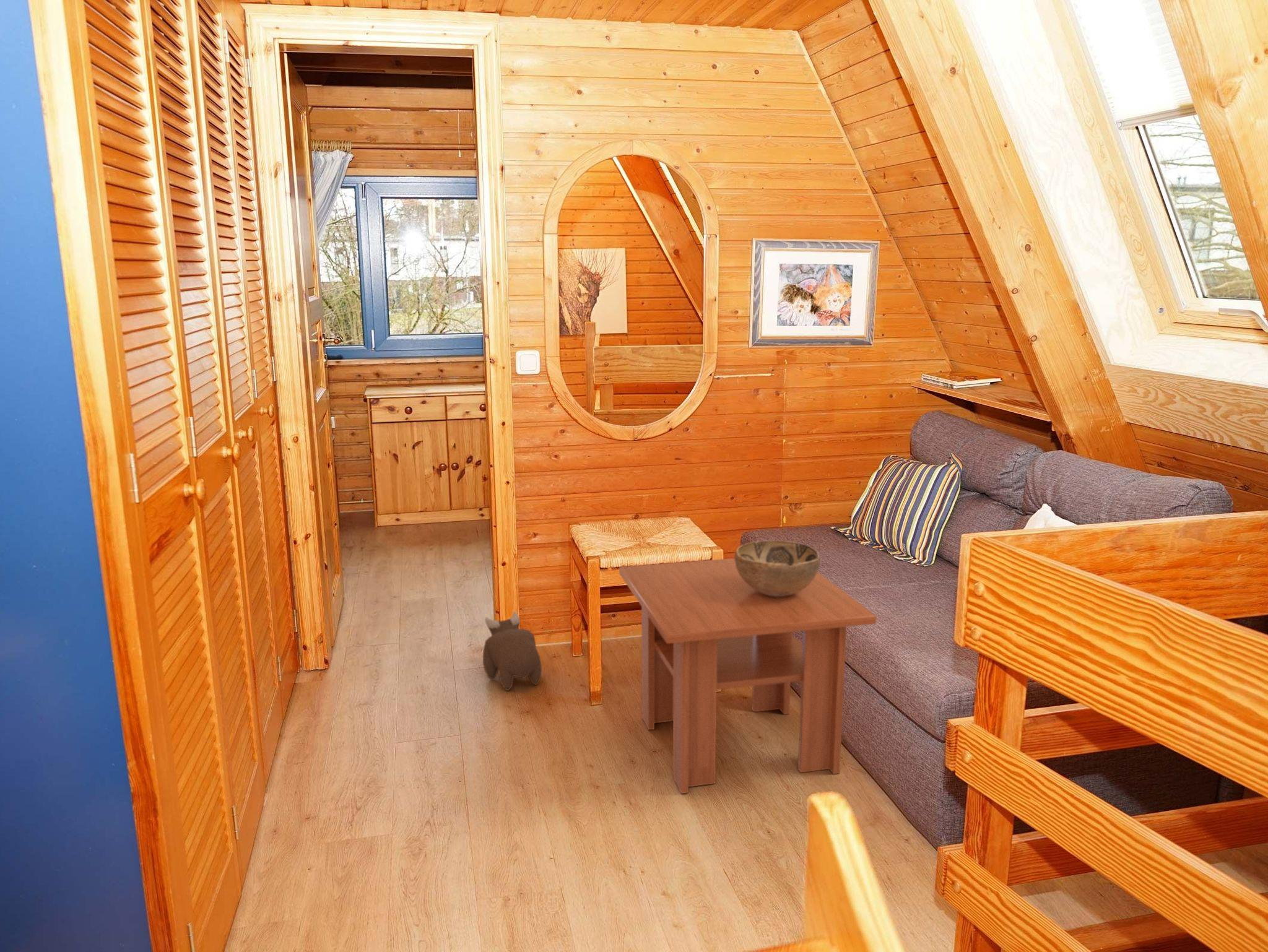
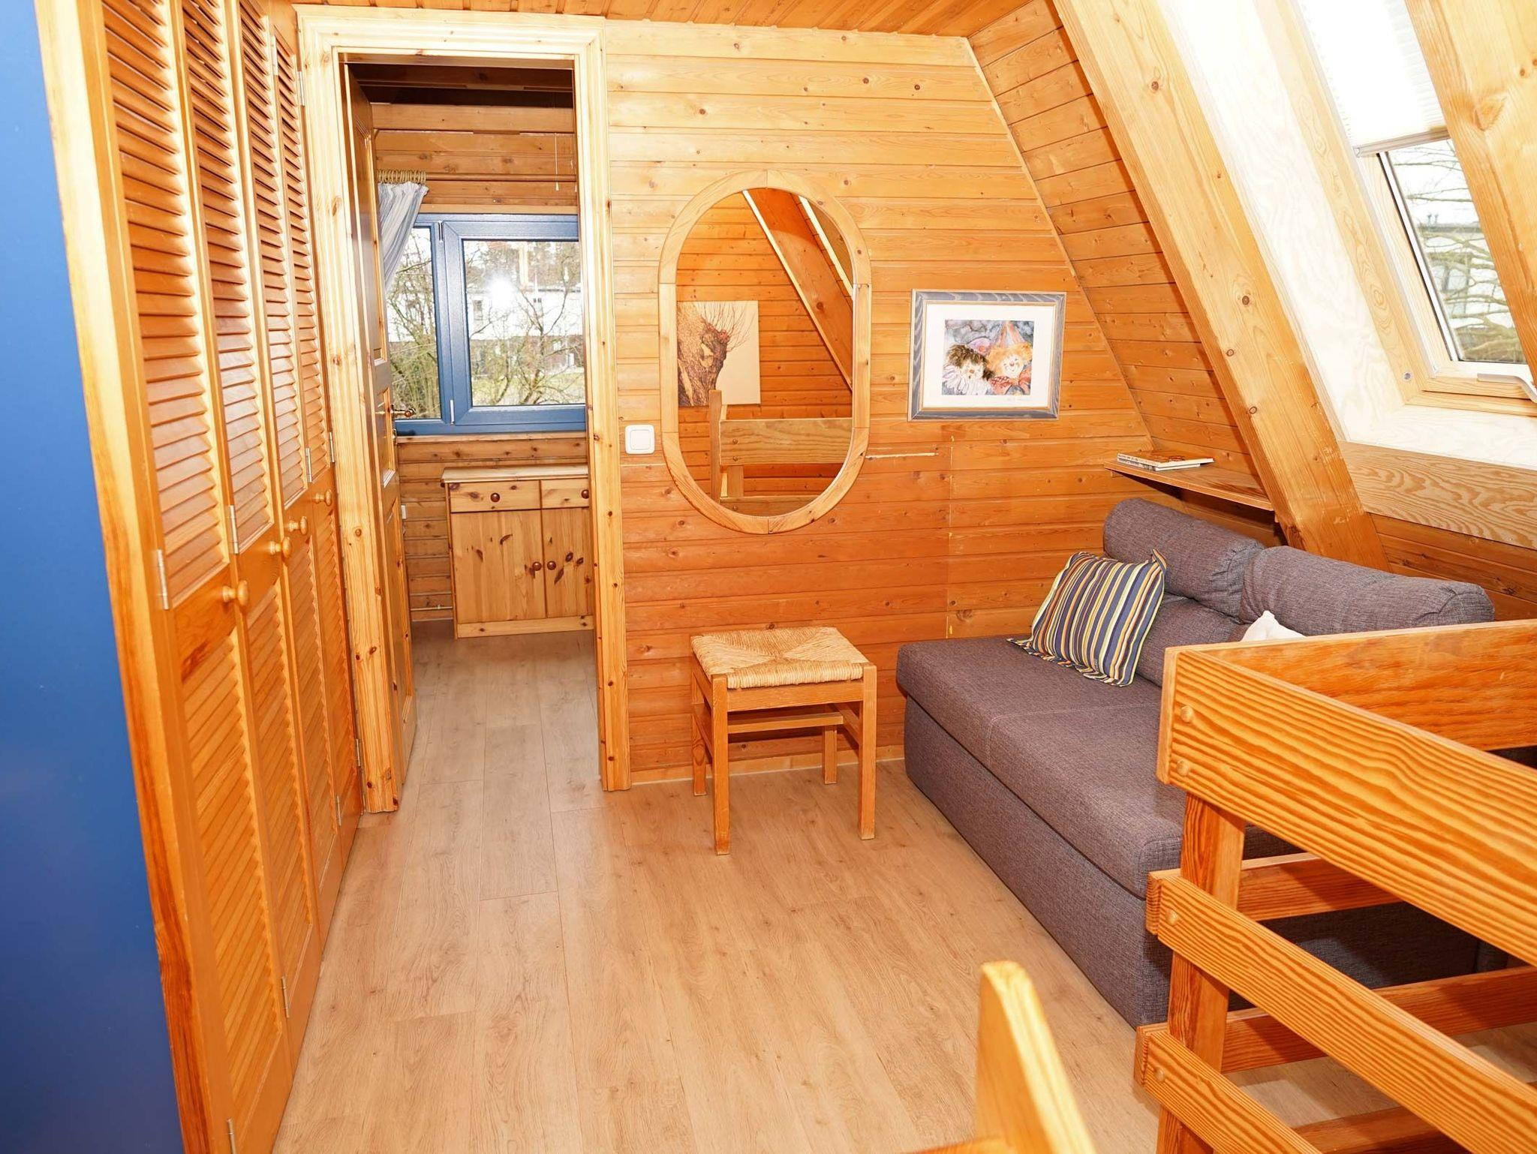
- coffee table (736, 668)
- decorative bowl (776, 571)
- plush toy (512, 651)
